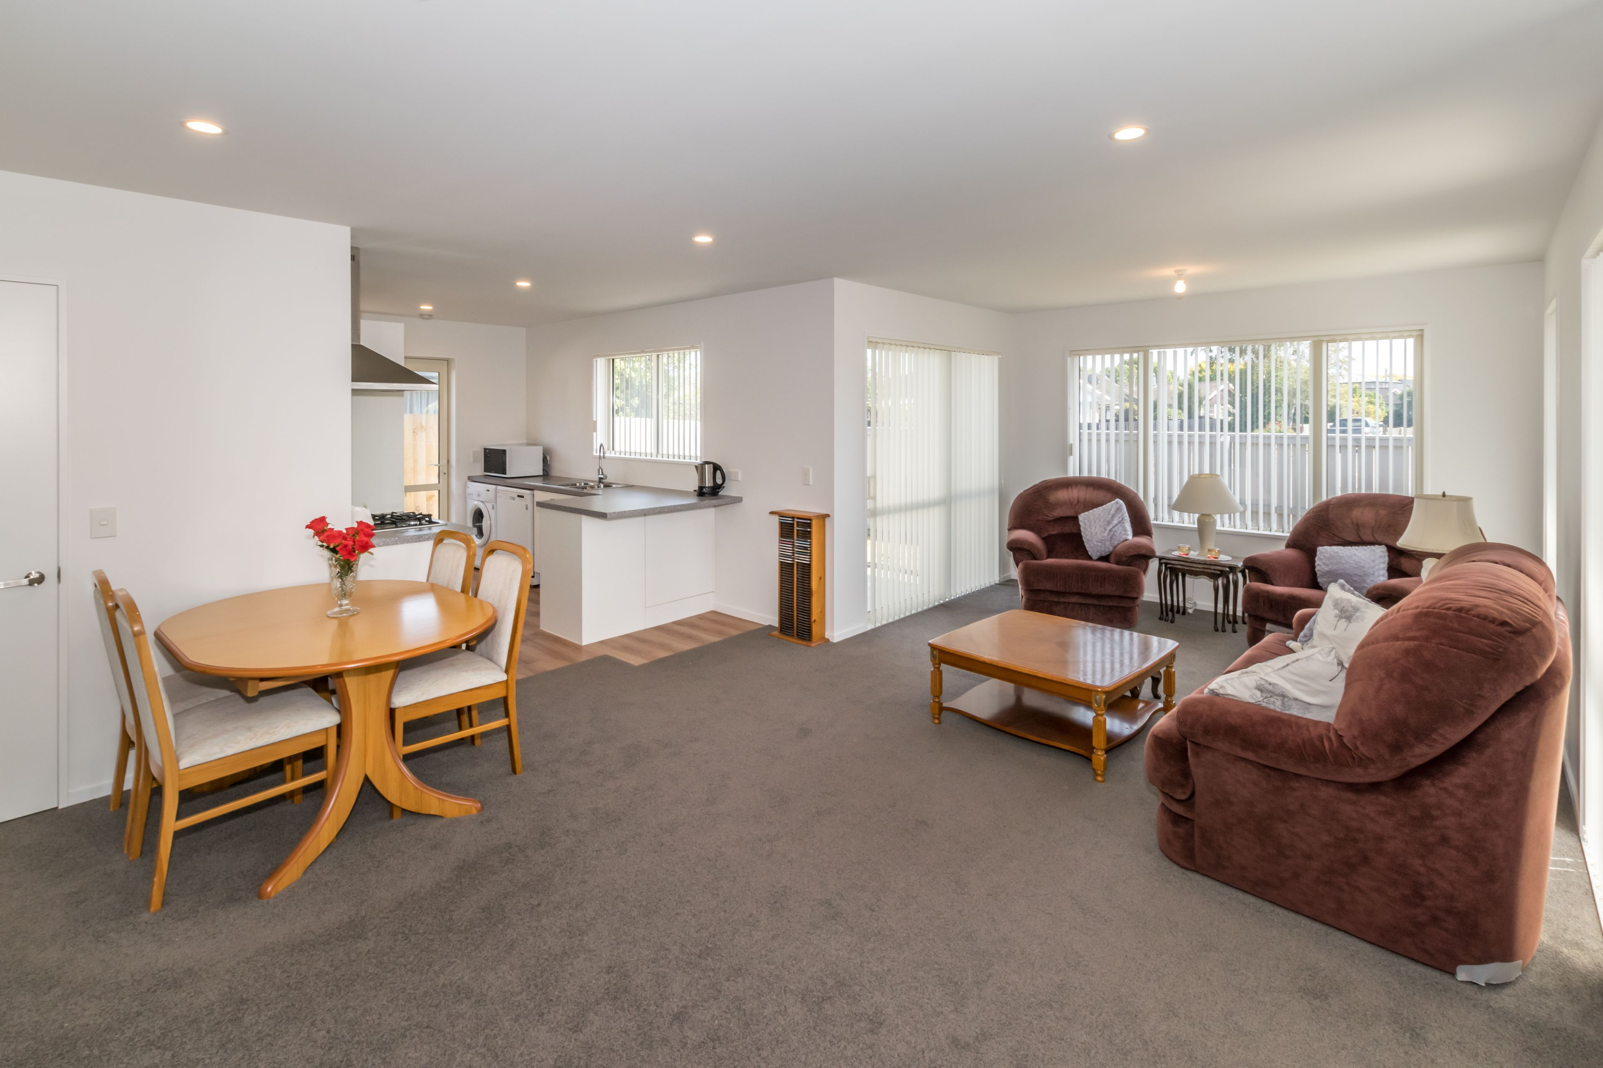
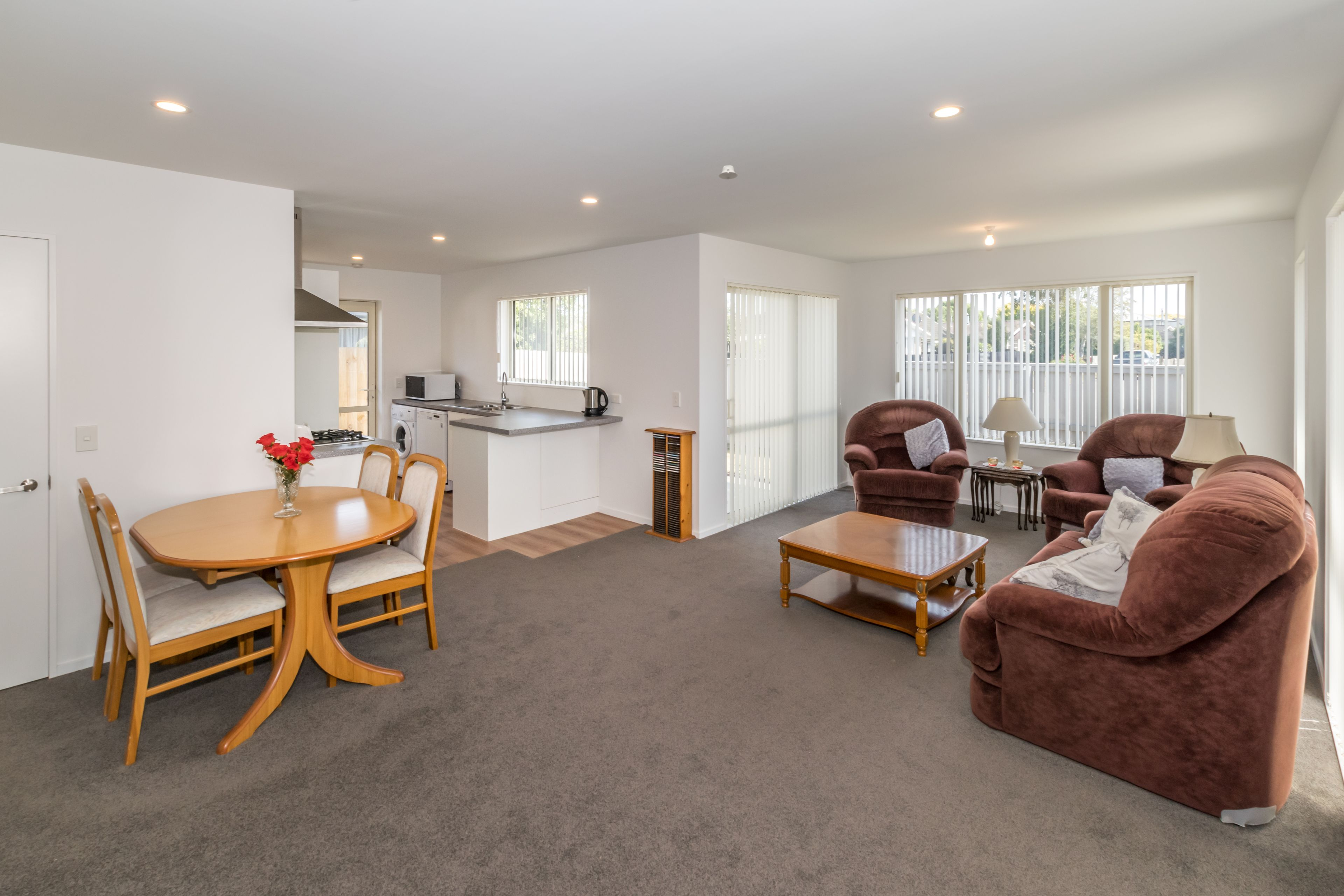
+ recessed light (728, 172)
